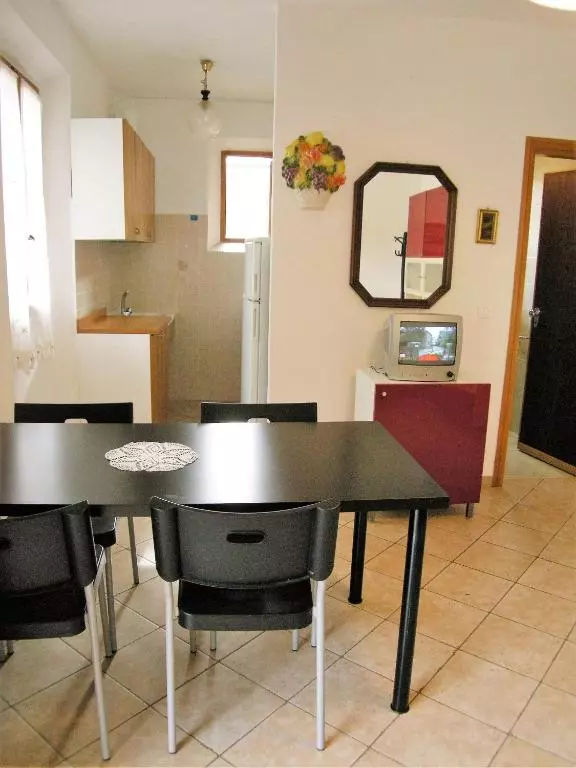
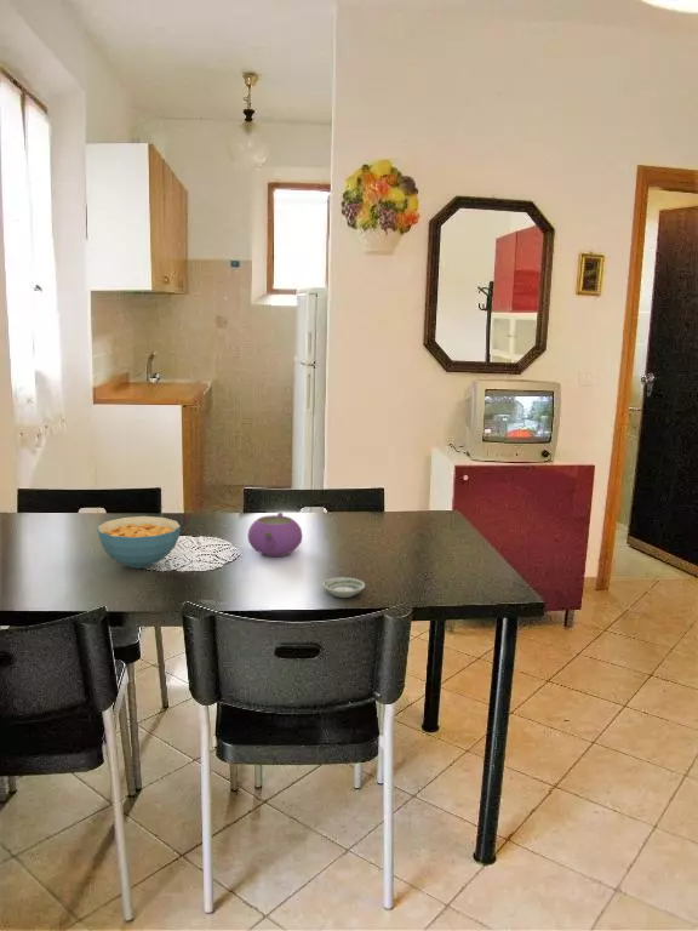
+ cereal bowl (139, 544)
+ saucer (343, 588)
+ teapot (274, 537)
